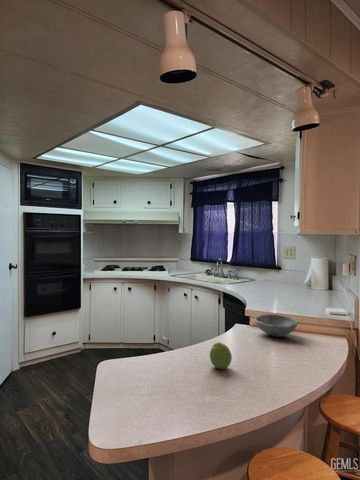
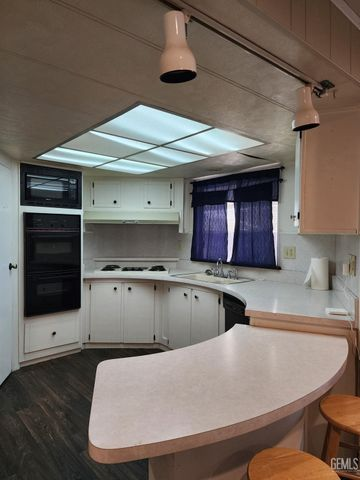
- bowl (275, 327)
- fruit (220, 355)
